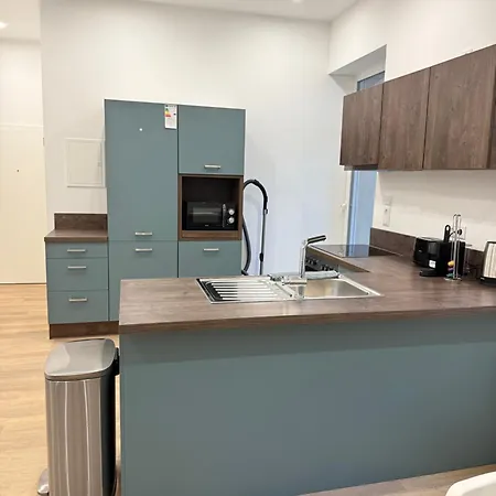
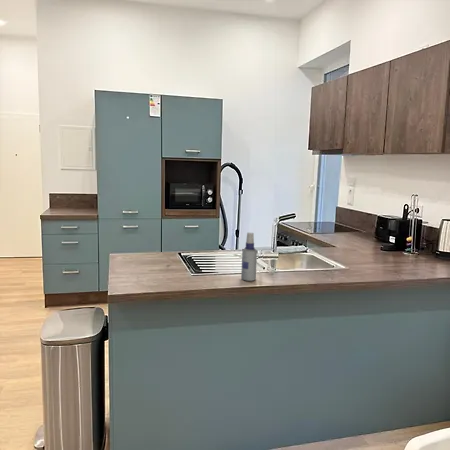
+ spray bottle (249, 256)
